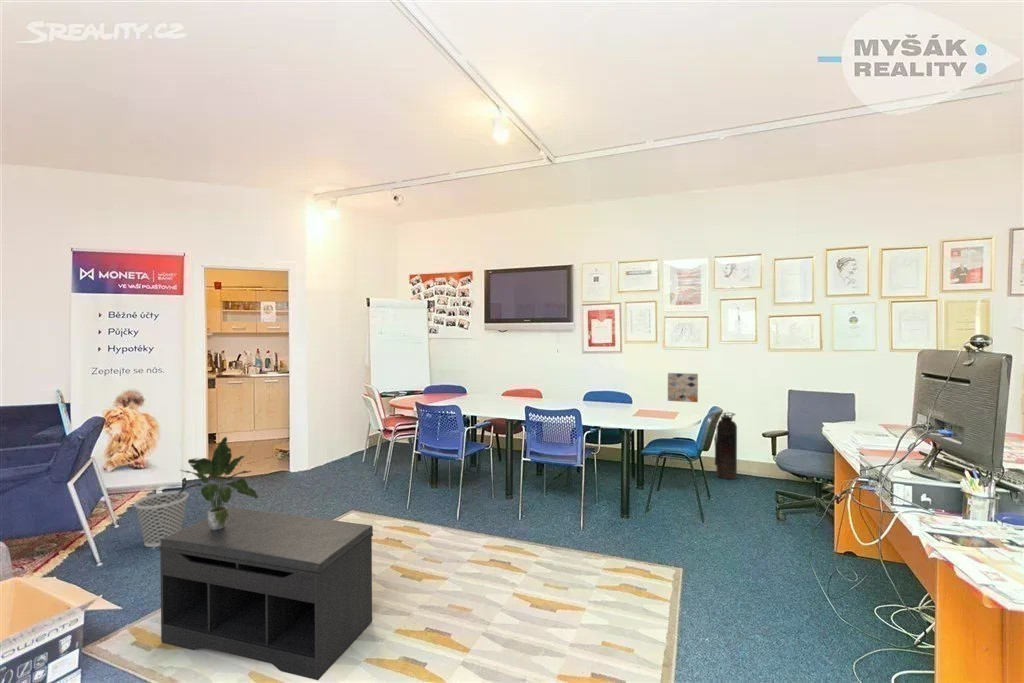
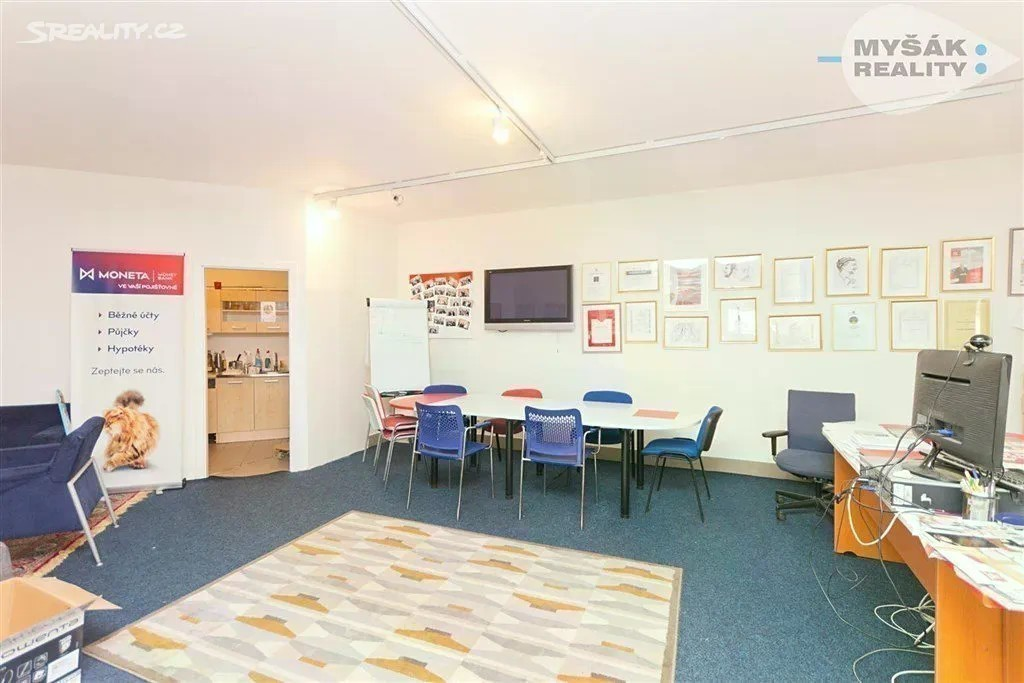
- wall art (682, 387)
- potted plant (215, 484)
- fire extinguisher (725, 444)
- bench (270, 581)
- wastebasket (162, 519)
